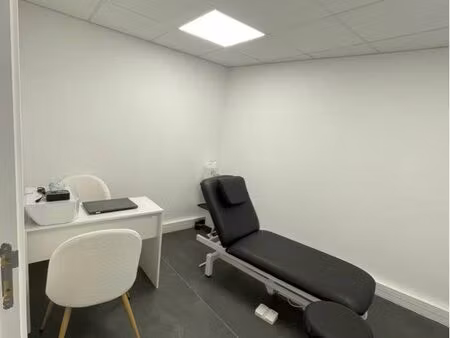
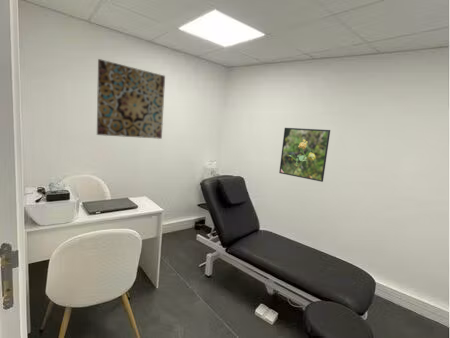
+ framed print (302, 153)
+ wall art (133, 103)
